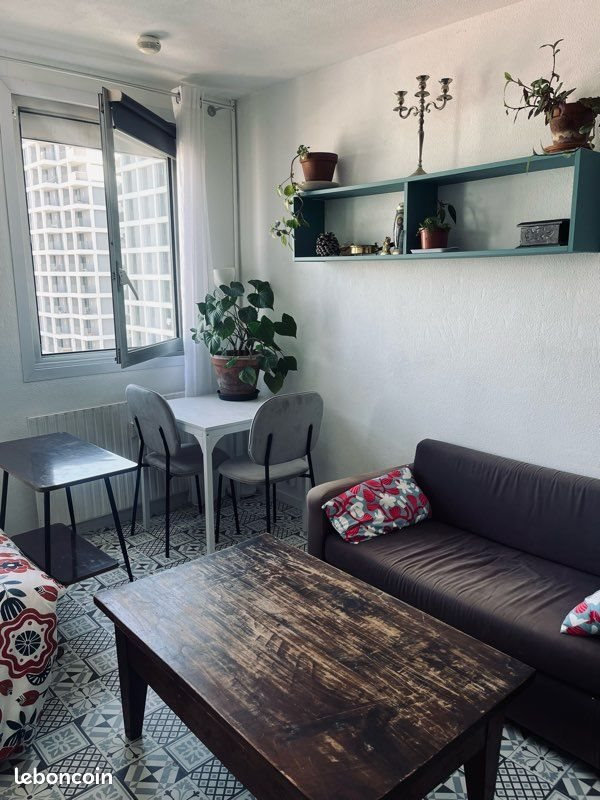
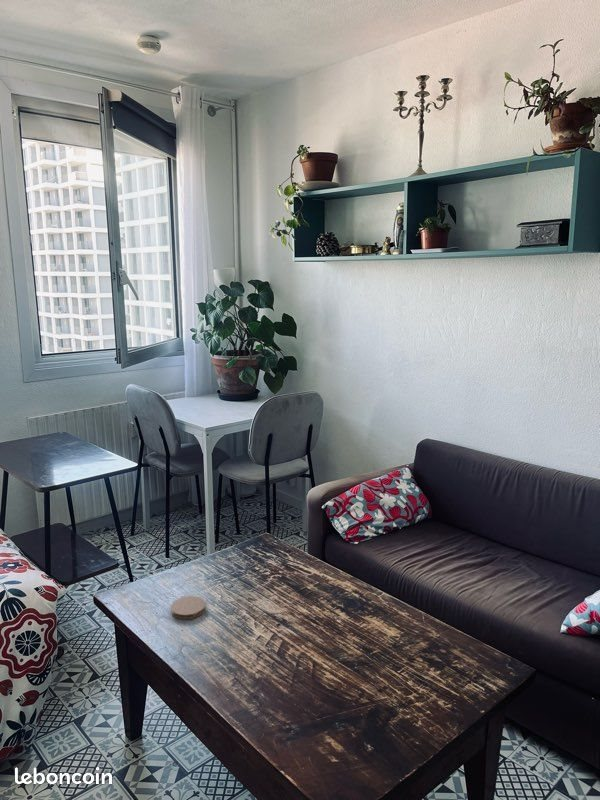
+ coaster (188, 607)
